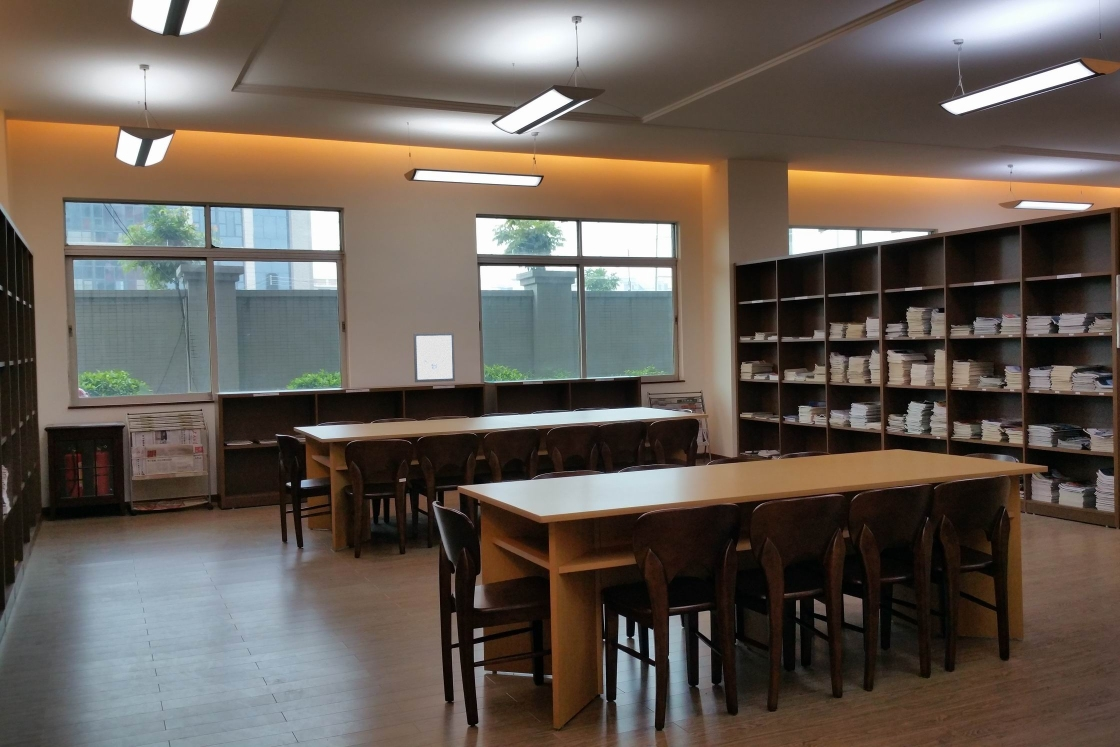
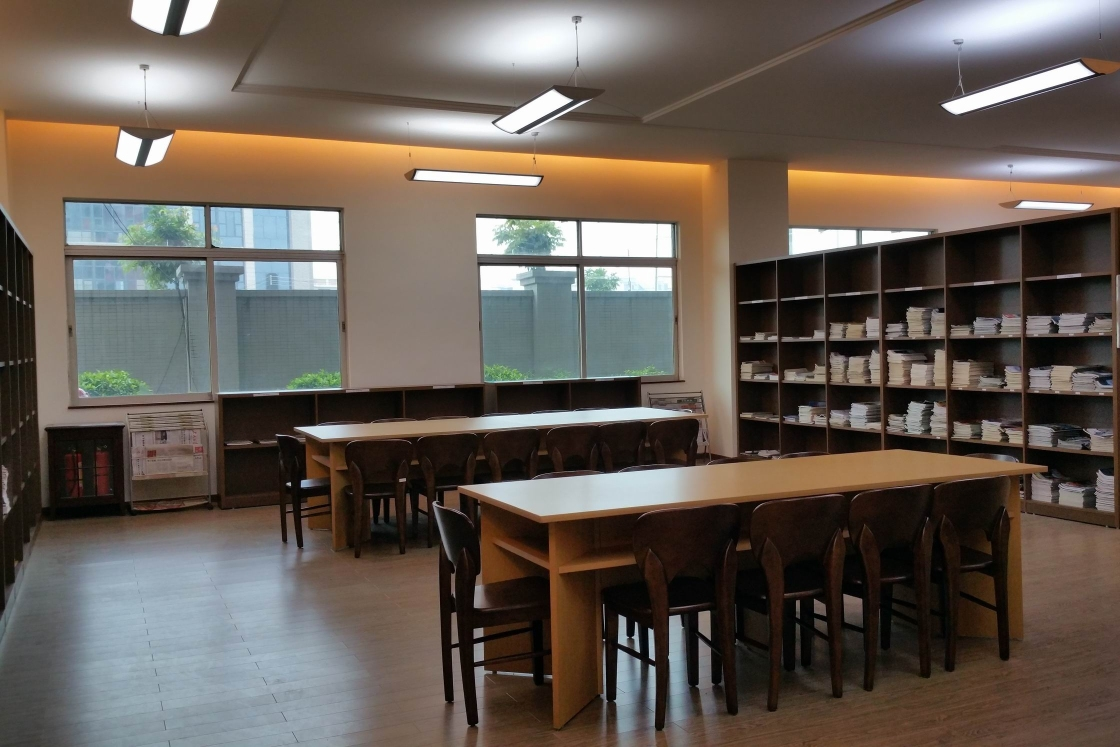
- wall art (434, 357)
